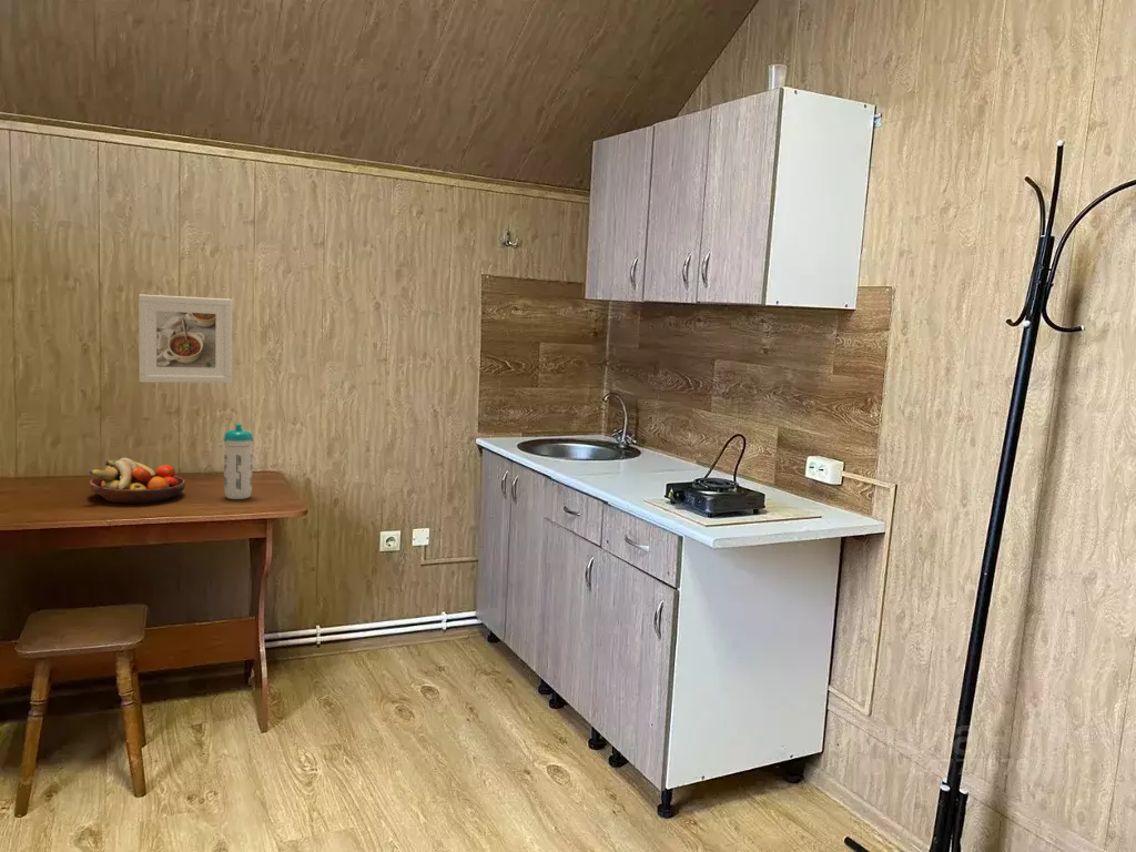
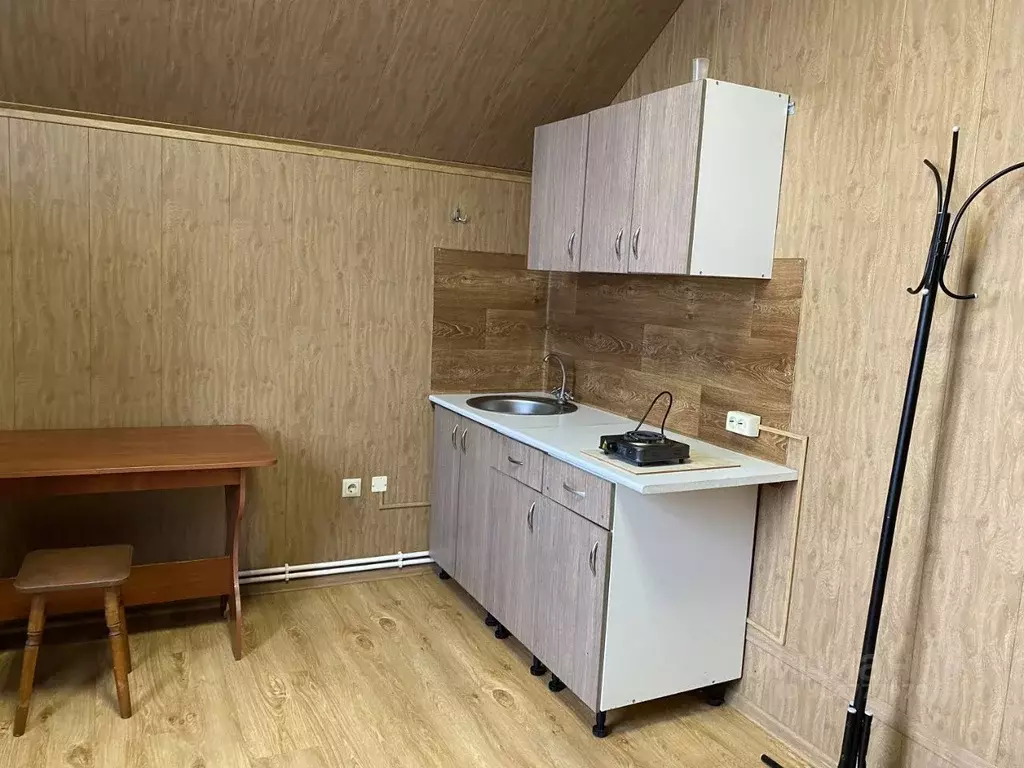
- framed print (186, 339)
- water bottle (237, 460)
- fruit bowl (138, 477)
